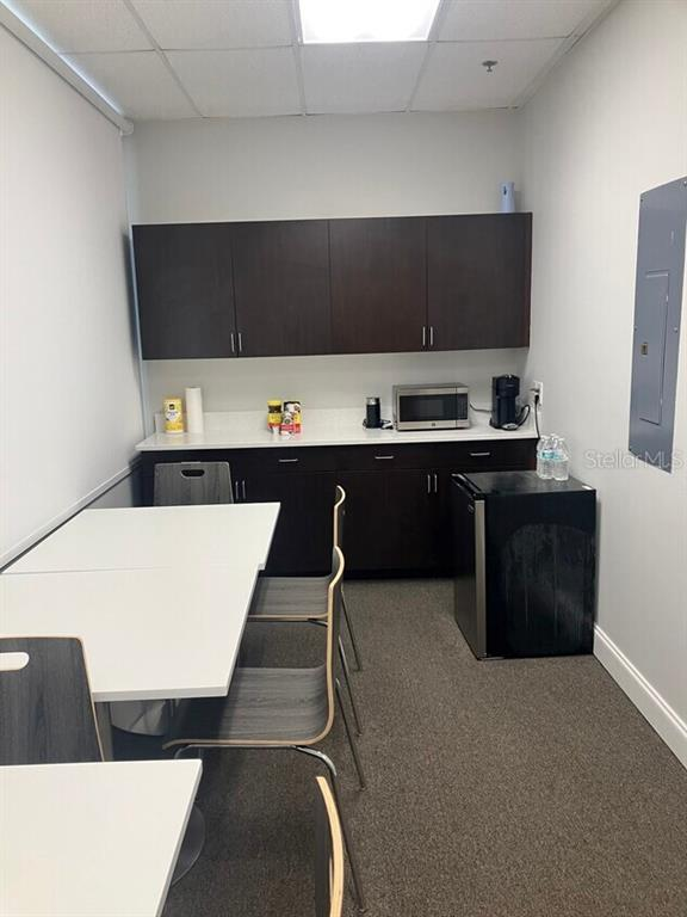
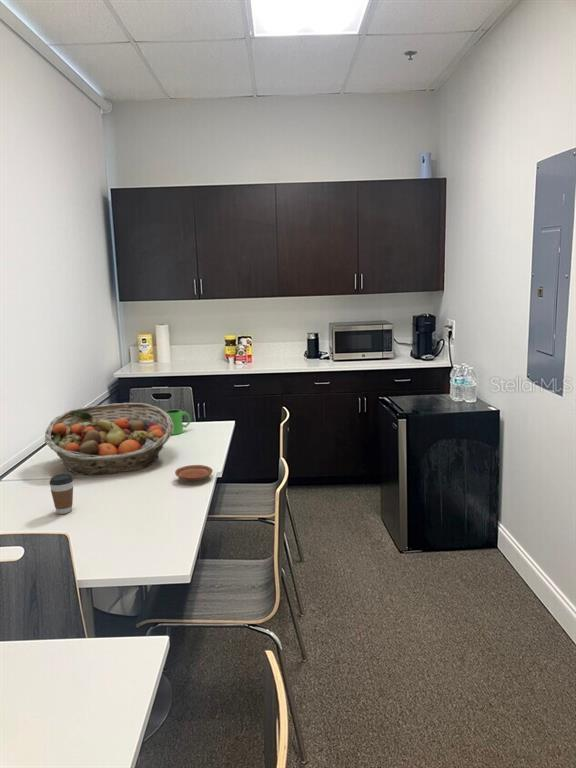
+ mug (177, 421)
+ coffee cup (62, 493)
+ fruit basket (111, 437)
+ plate (194, 474)
